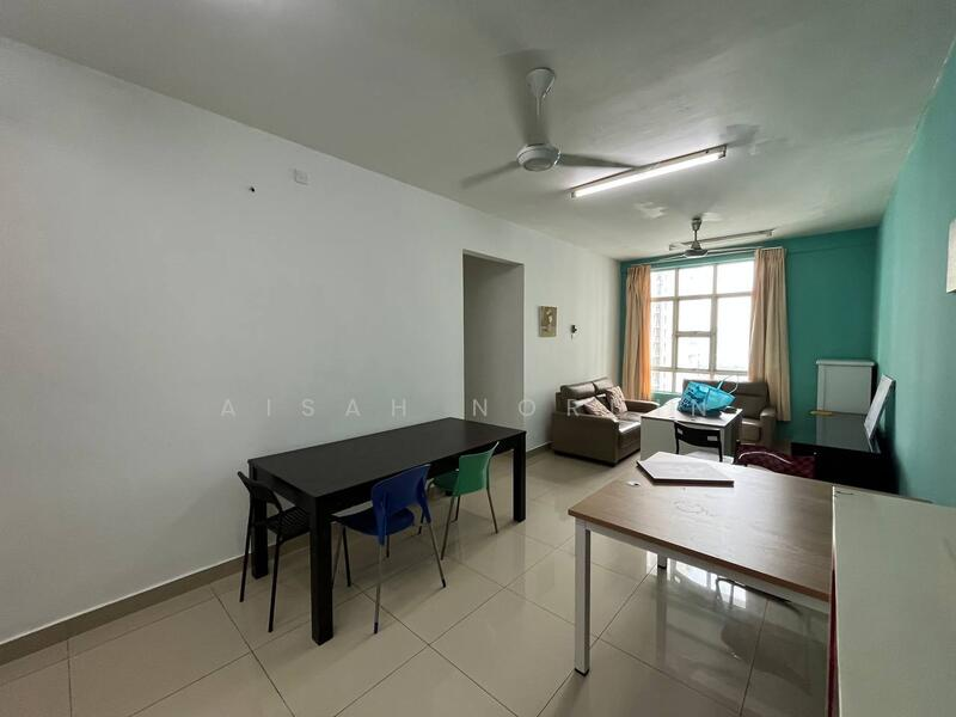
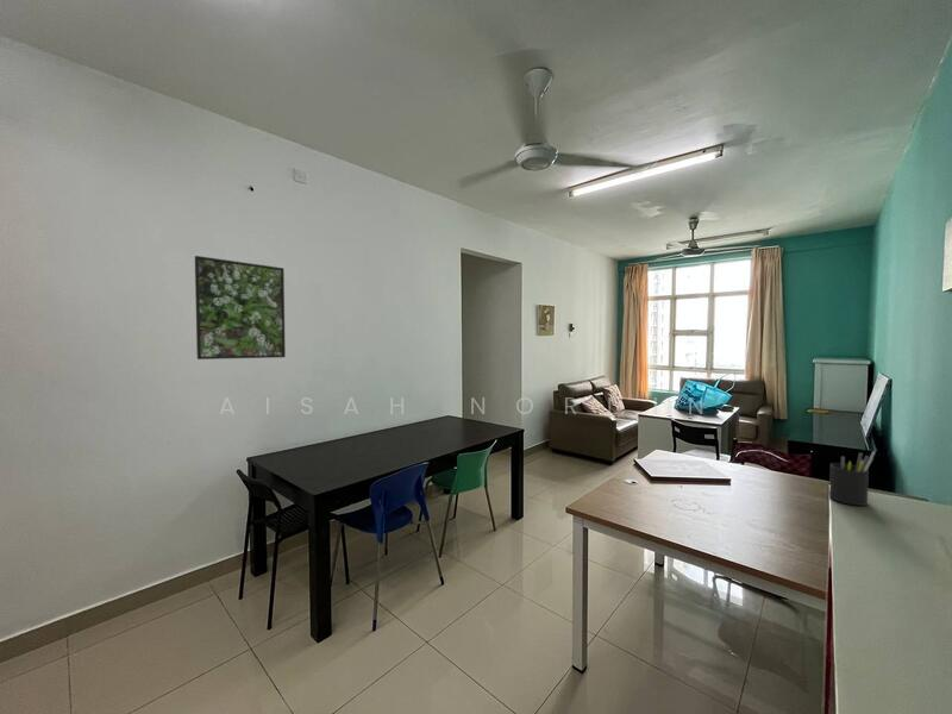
+ pen holder (851, 474)
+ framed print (243, 311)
